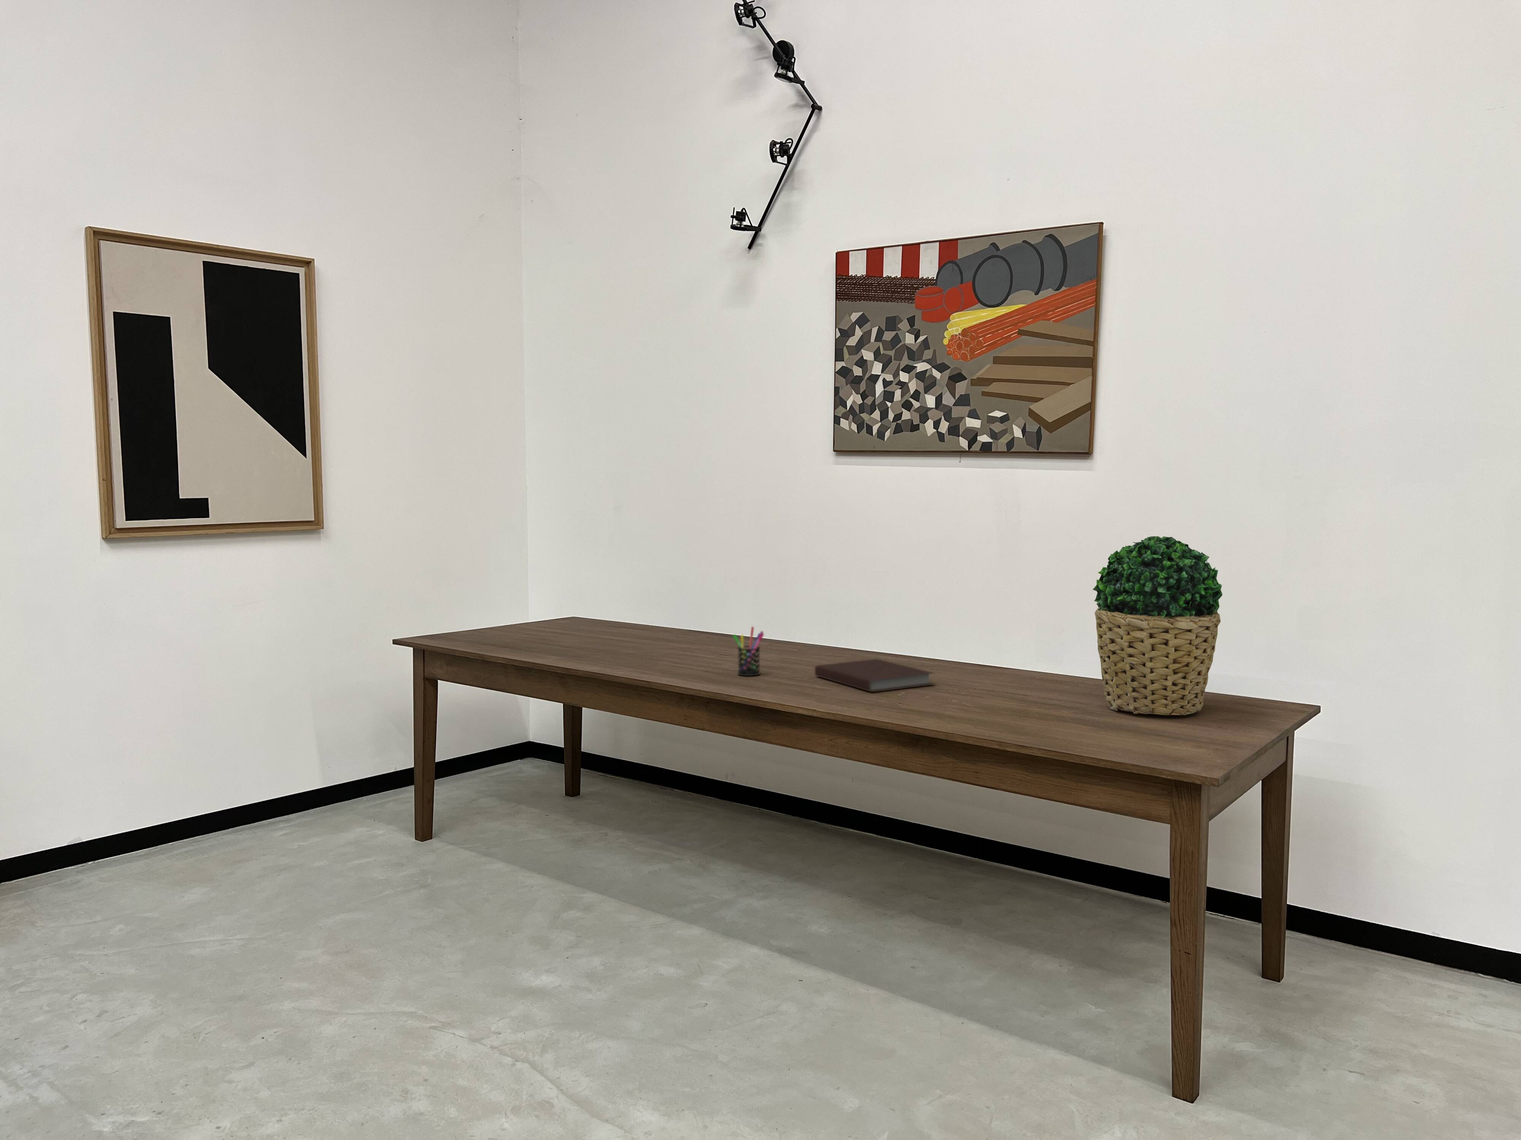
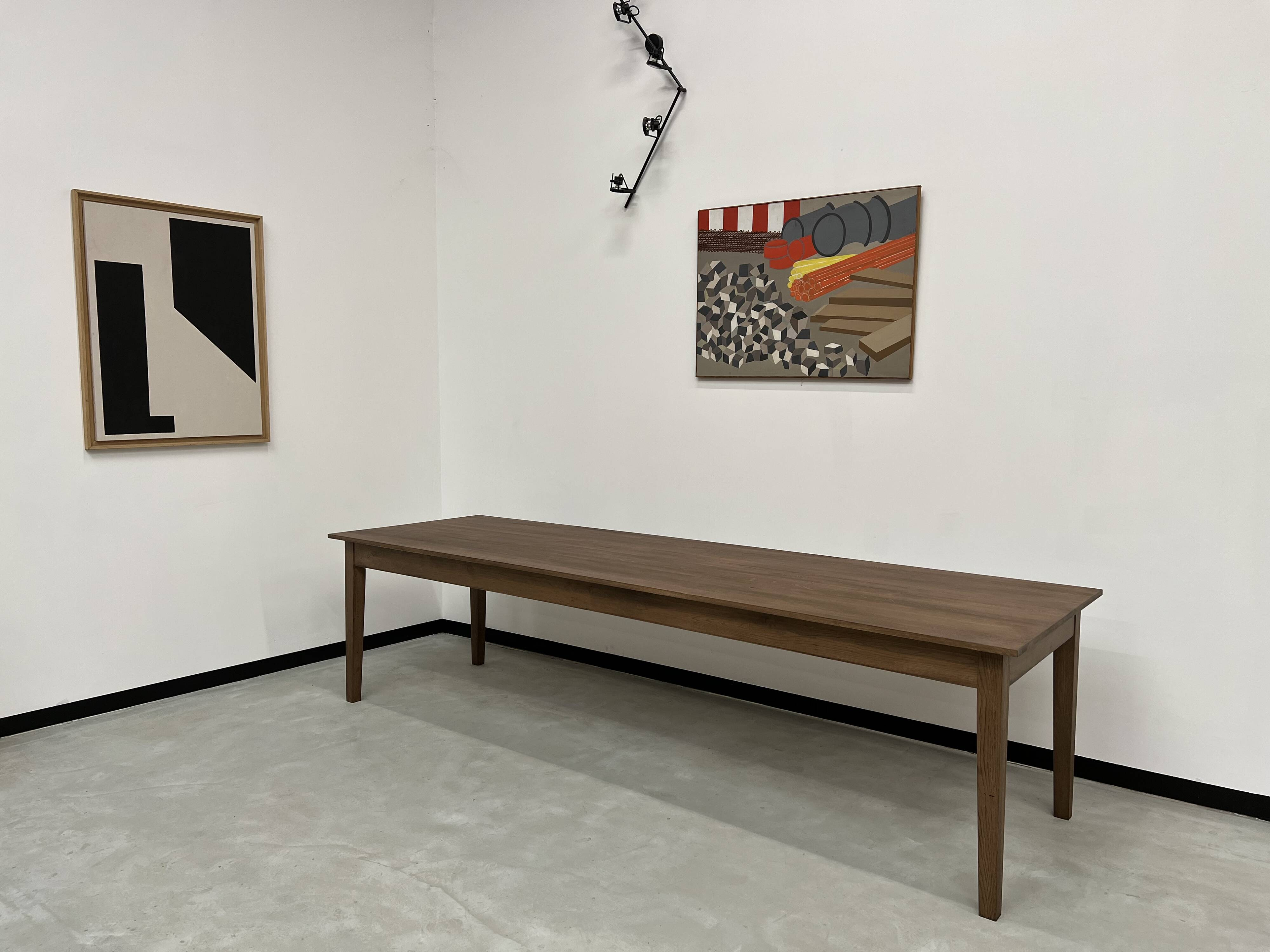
- pen holder (747, 650)
- potted plant (1156, 623)
- notebook (873, 674)
